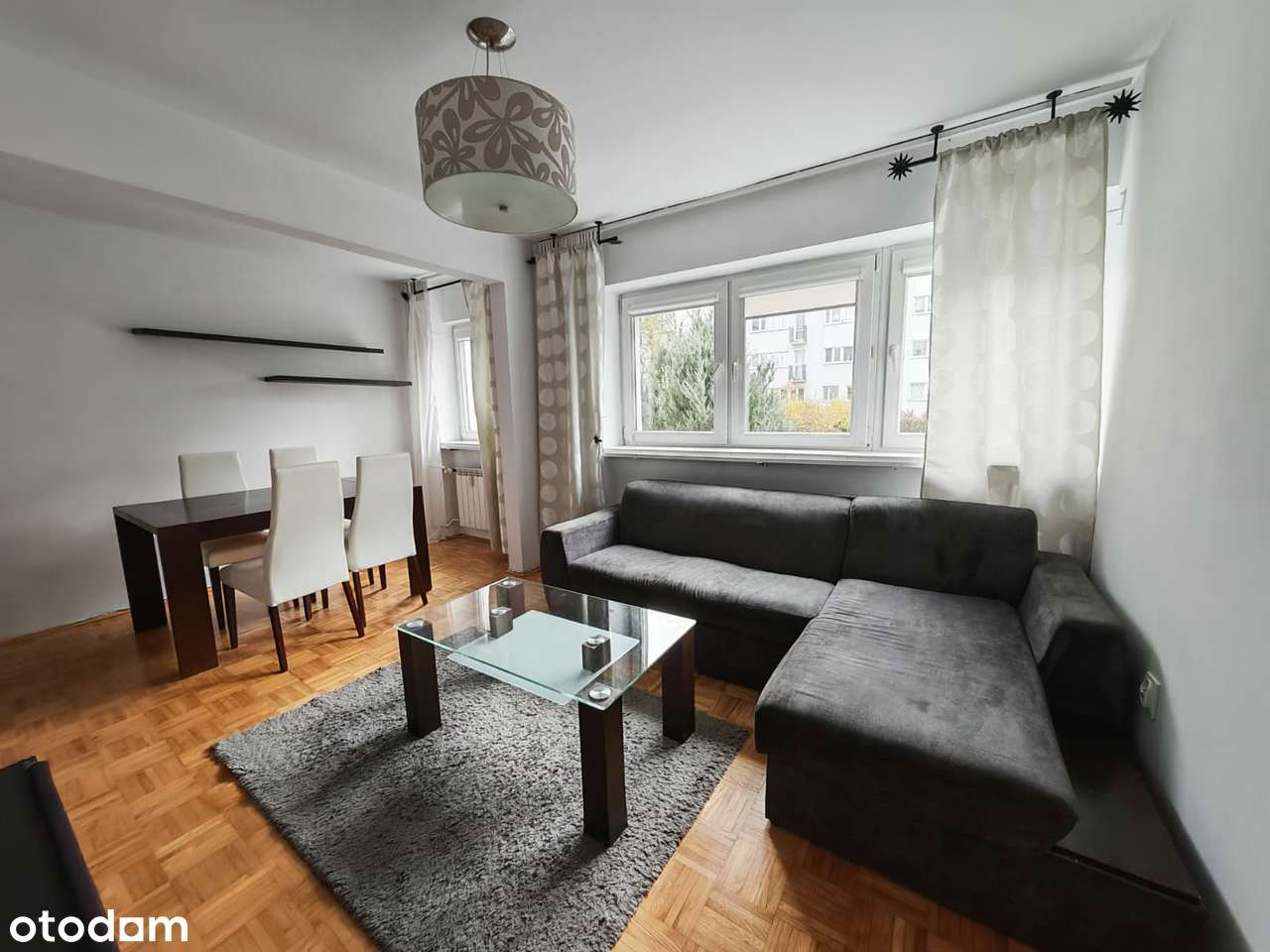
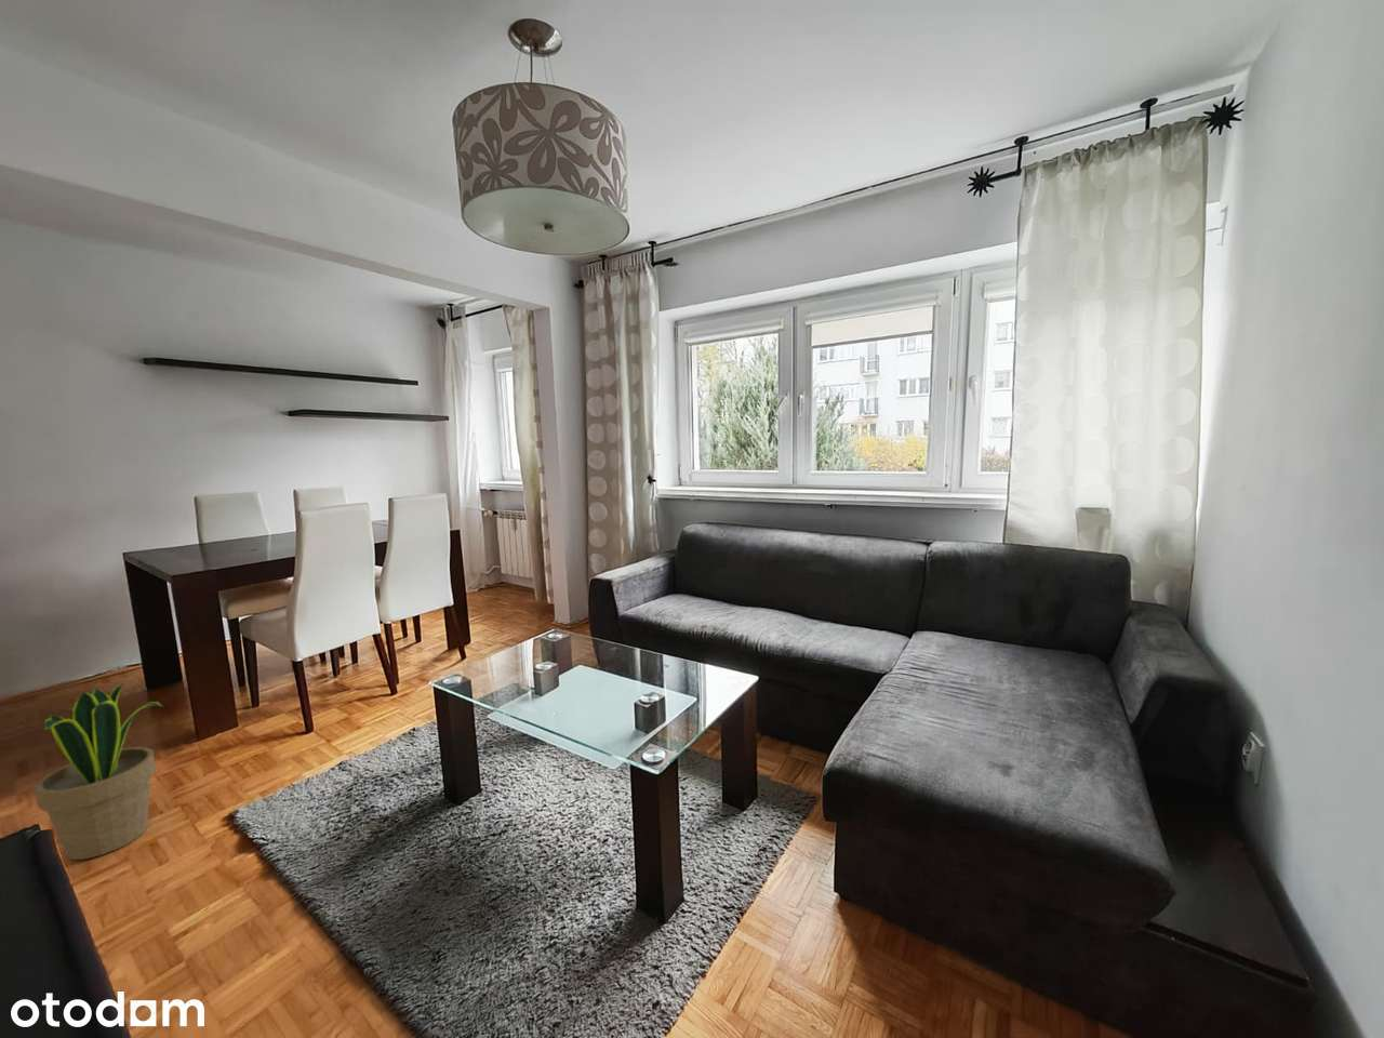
+ potted plant (105, 764)
